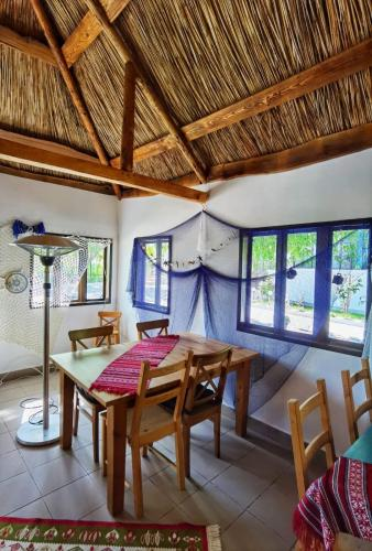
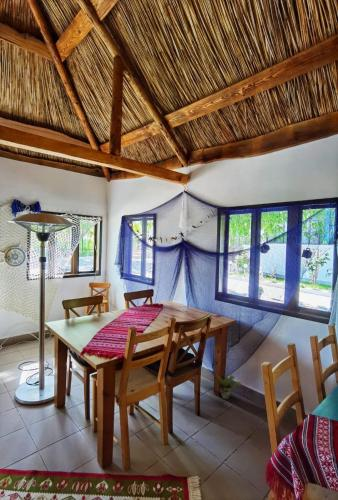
+ potted plant (225, 386)
